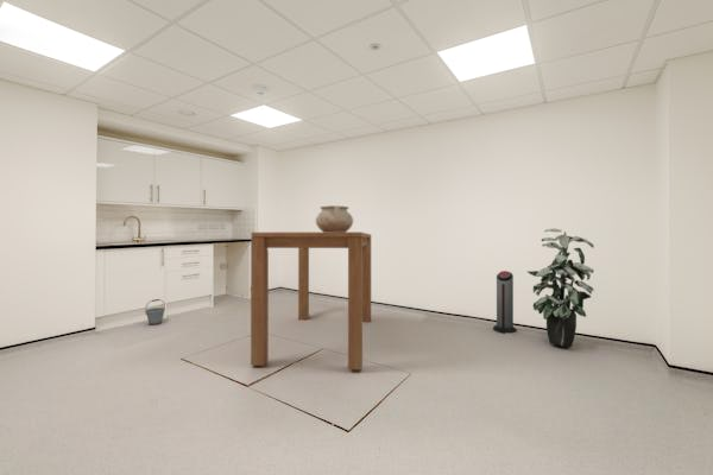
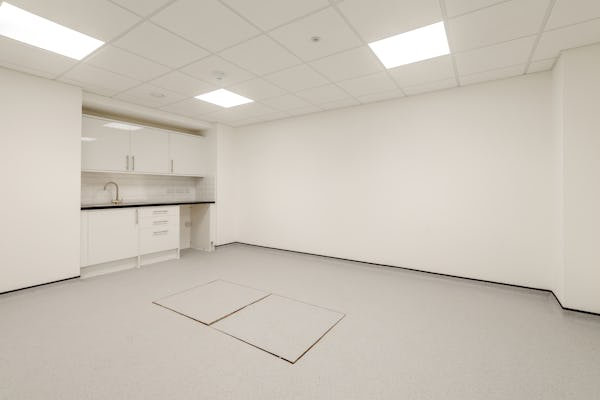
- bucket (154, 311)
- ceramic pot (334, 220)
- dining table (308, 285)
- air purifier (504, 300)
- indoor plant (559, 286)
